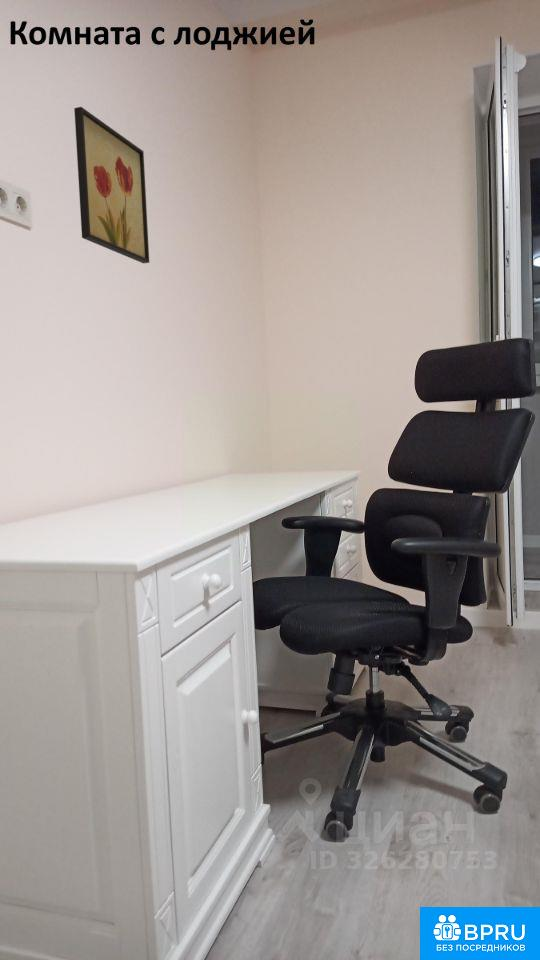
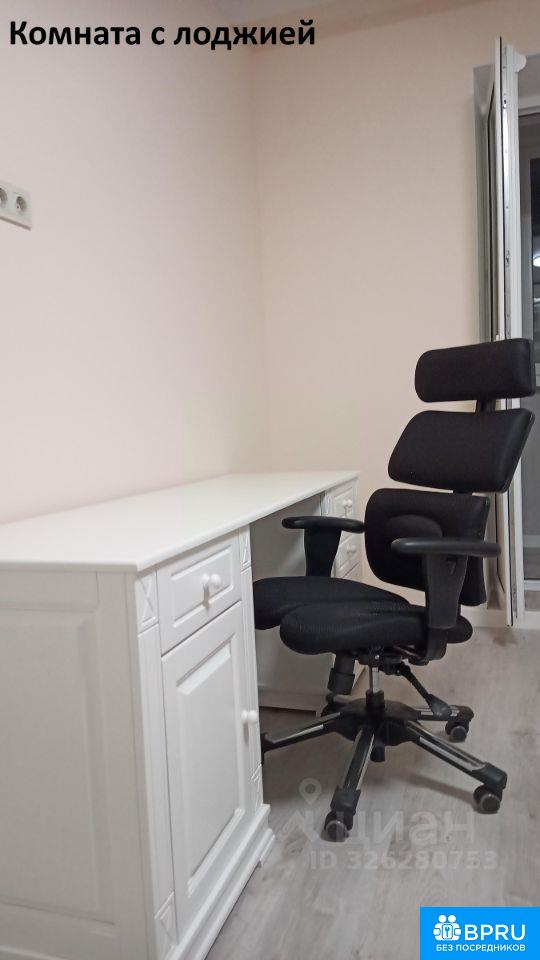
- wall art (112, 191)
